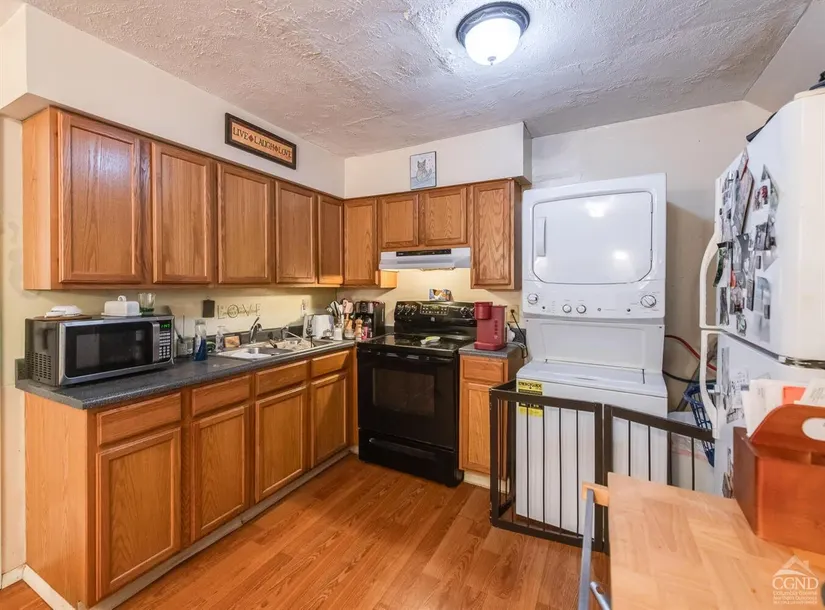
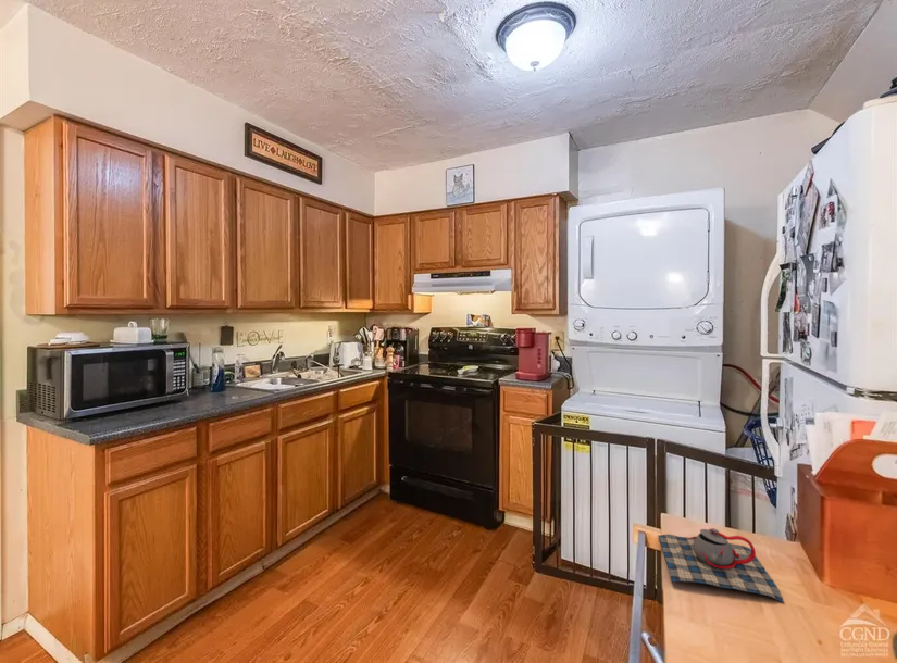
+ teapot (712, 547)
